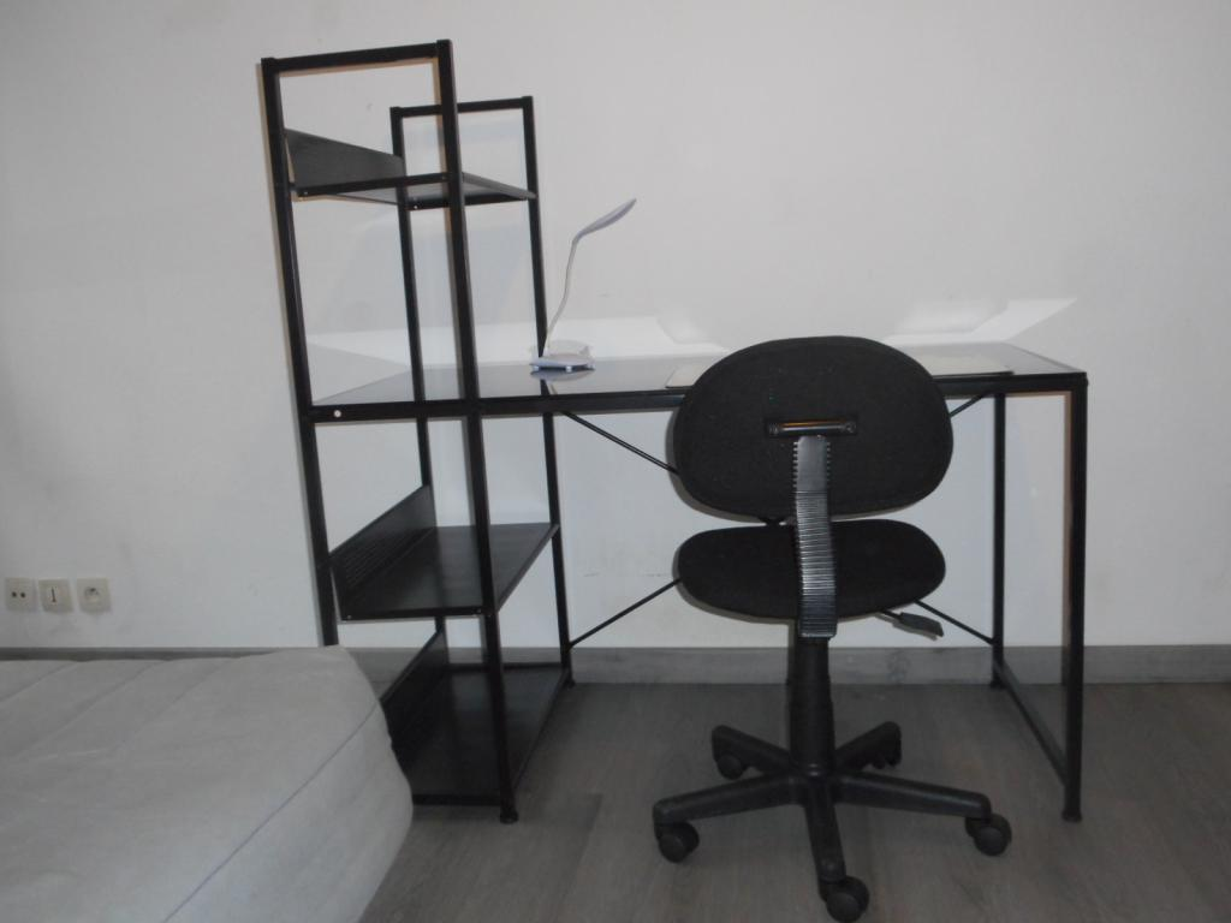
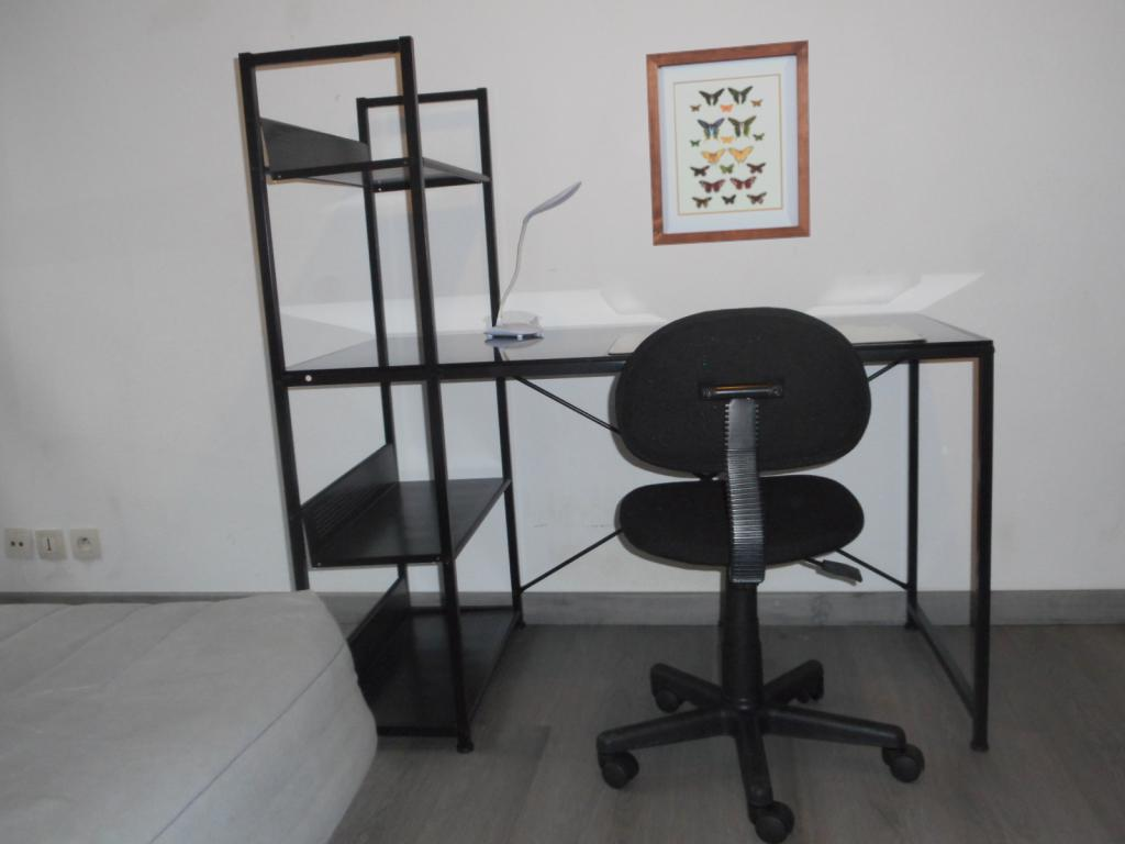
+ wall art (727, 146)
